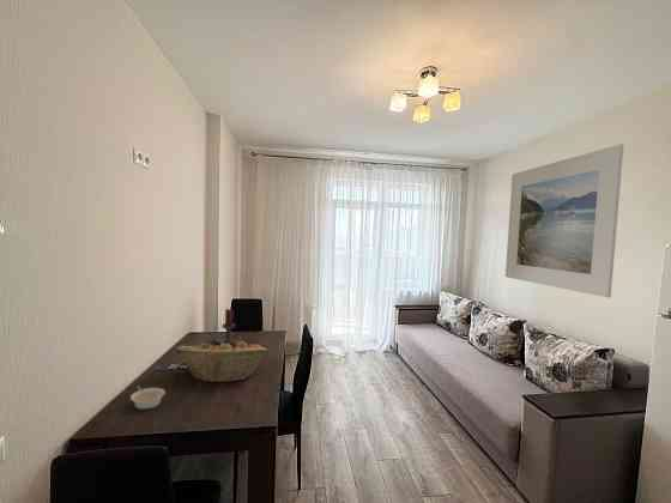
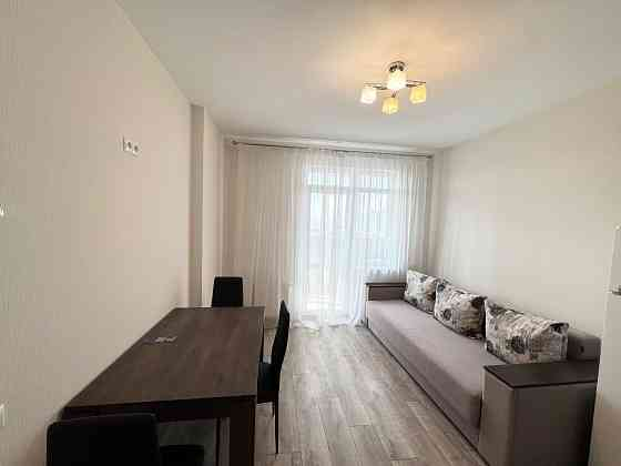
- legume (146, 398)
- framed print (551, 224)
- fruit basket (222, 354)
- candle holder (226, 326)
